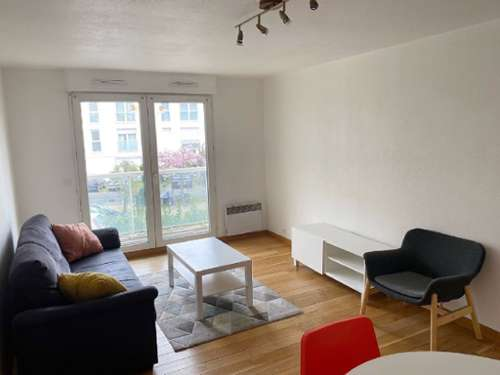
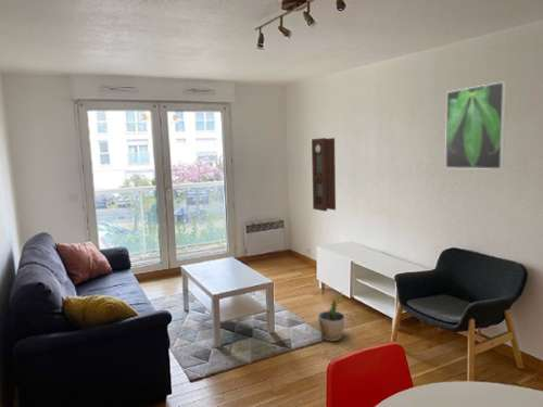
+ potted plant (331, 315)
+ pendulum clock (320, 174)
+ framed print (473, 128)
